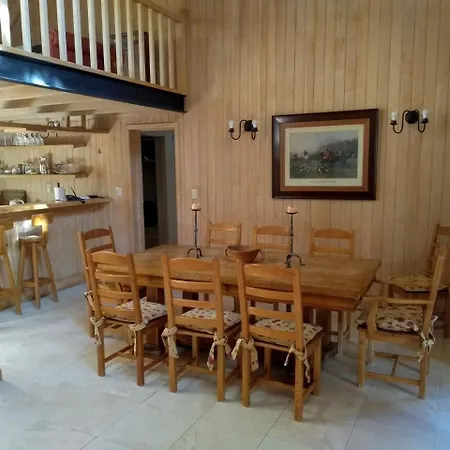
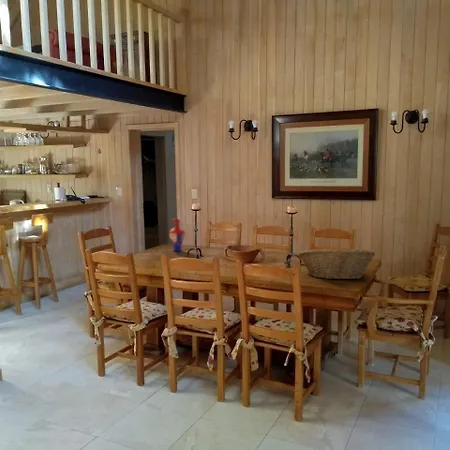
+ fruit basket (335, 260)
+ vase (177, 234)
